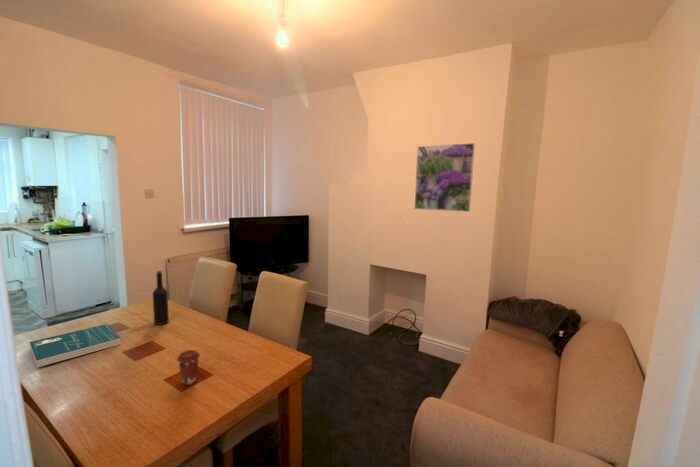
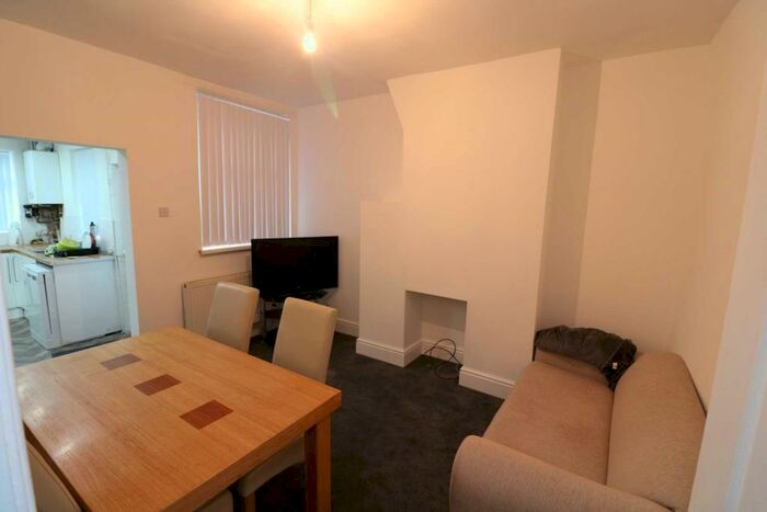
- book (76, 343)
- coffee cup (188, 367)
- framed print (442, 178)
- wine bottle (160, 297)
